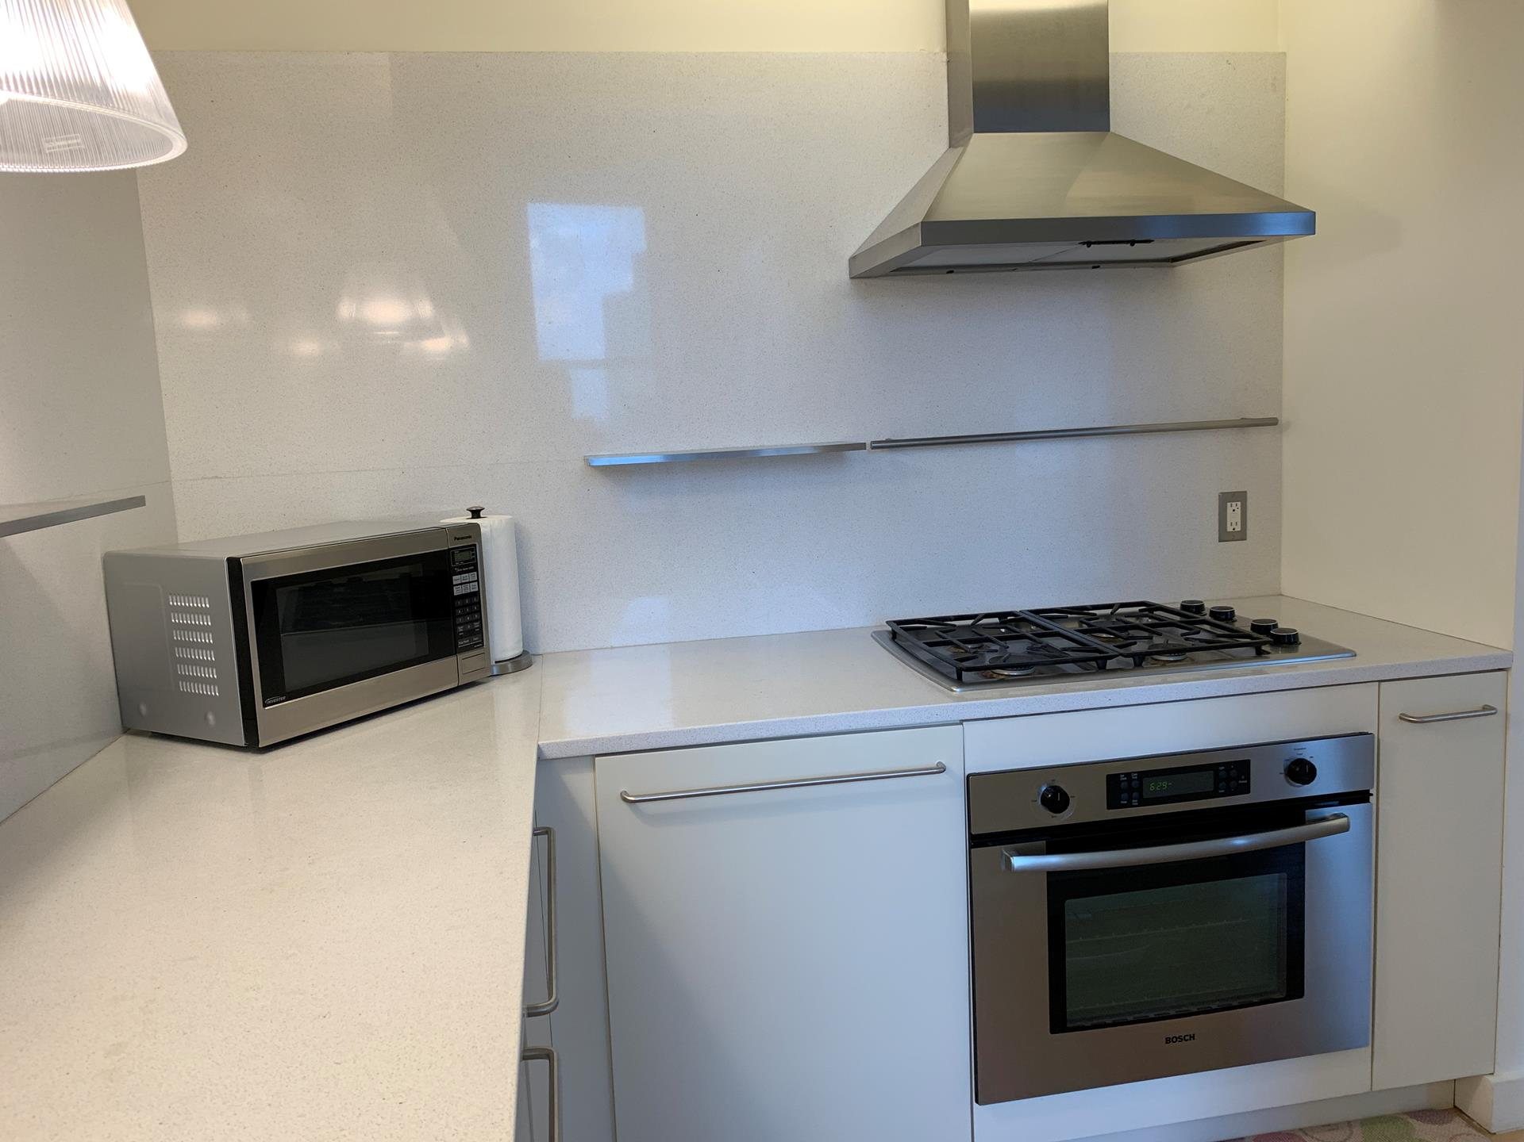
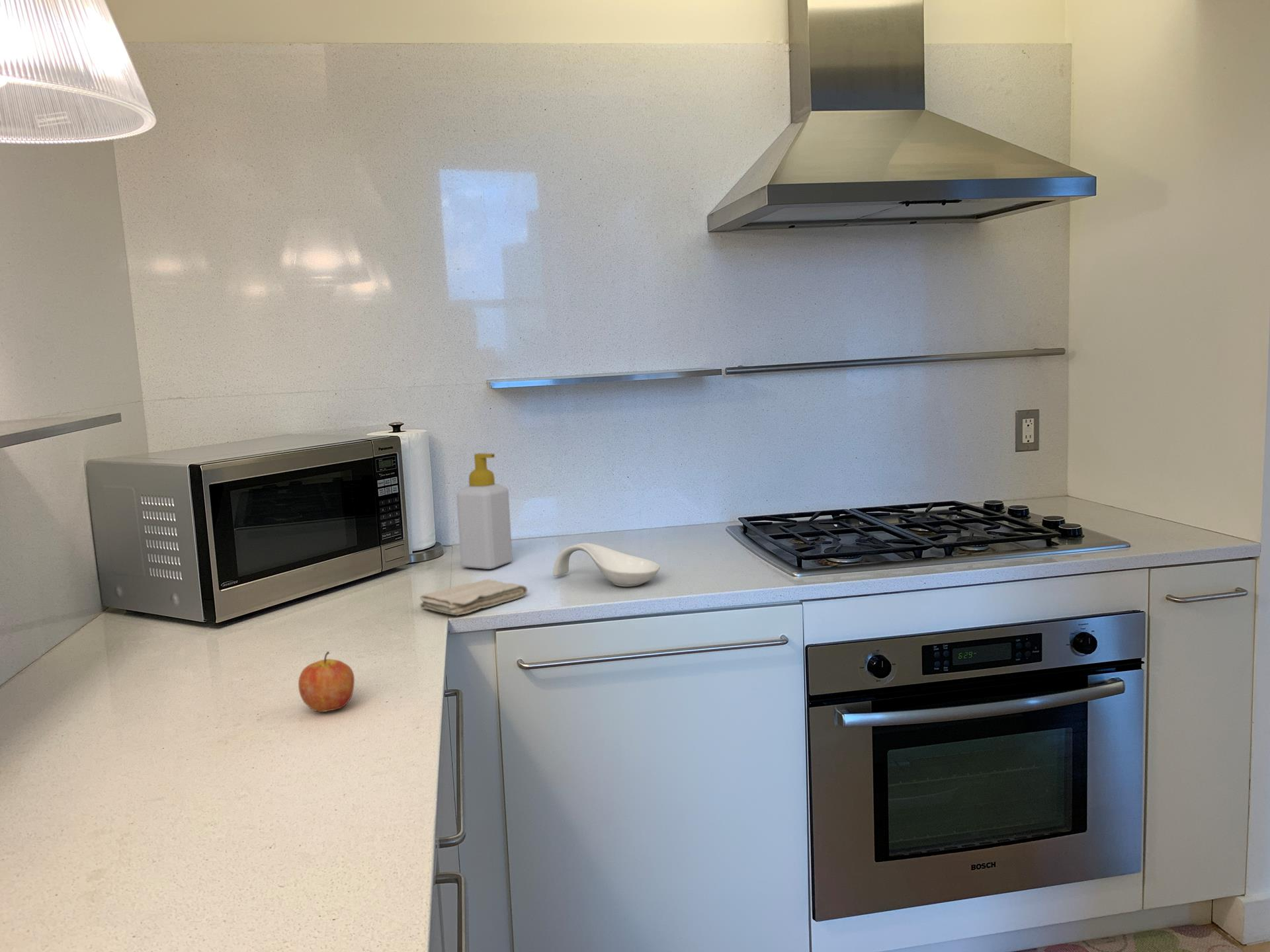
+ soap bottle (484, 510)
+ washcloth (472, 595)
+ apple (326, 680)
+ spoon rest (605, 563)
